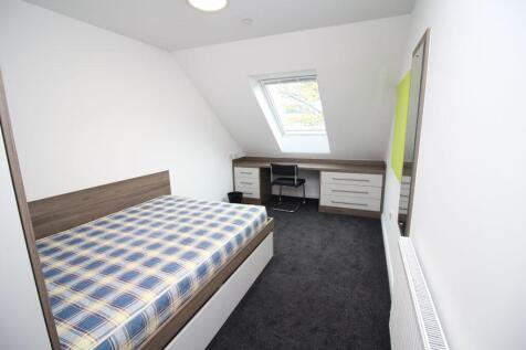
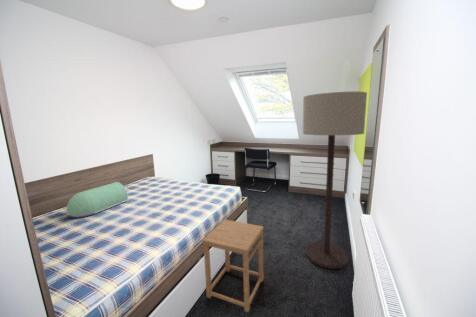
+ side table (232, 265)
+ gas cylinder (96, 198)
+ floor lamp (329, 180)
